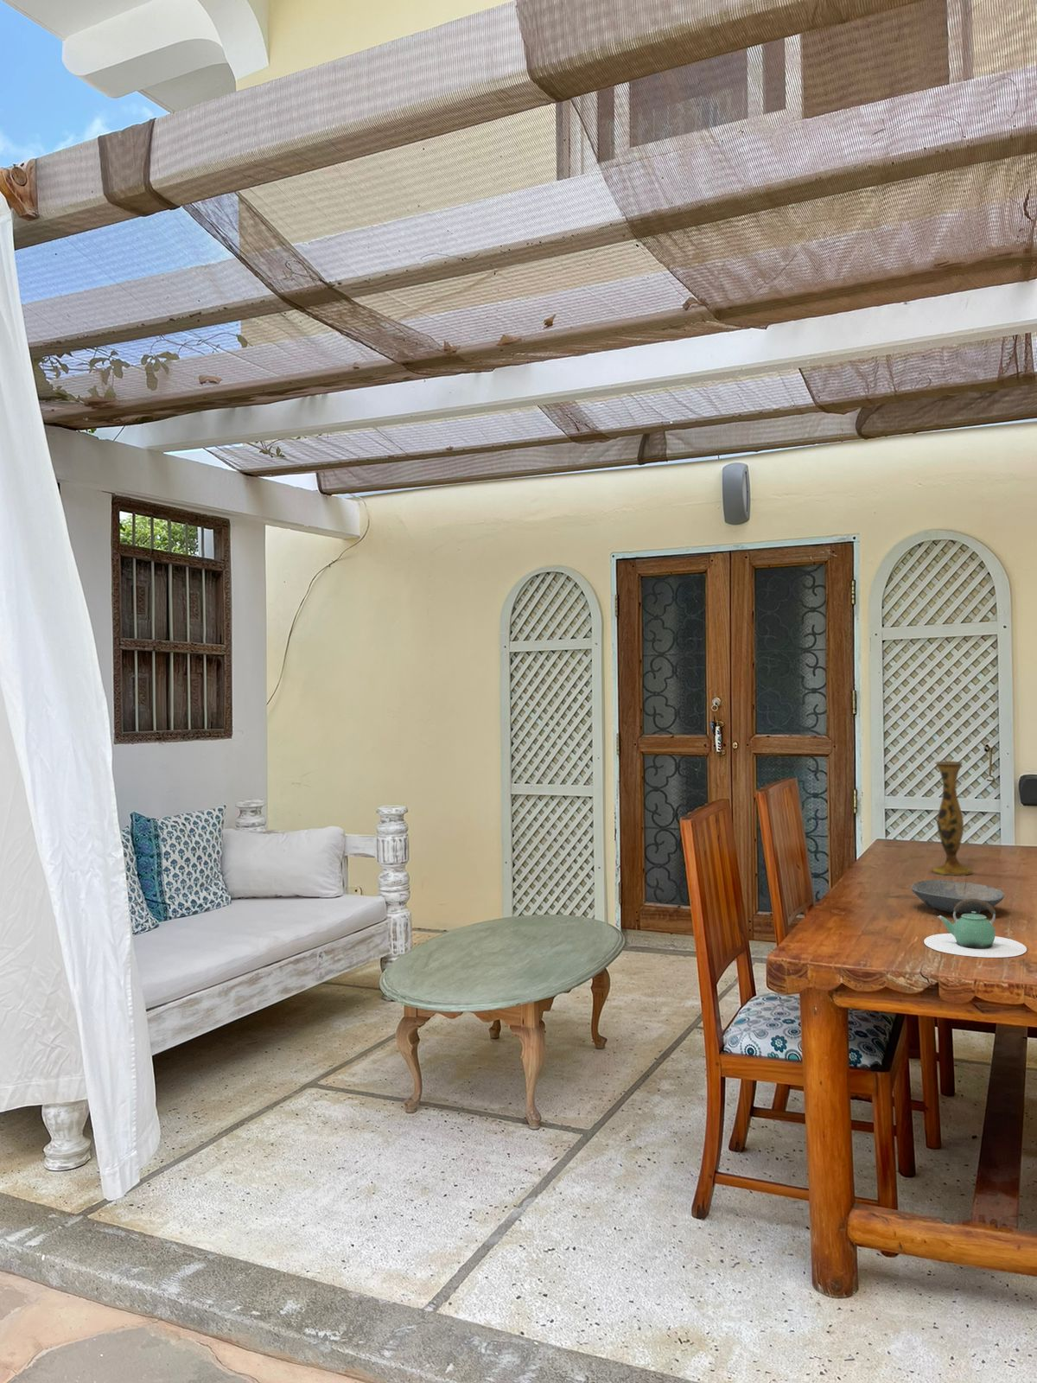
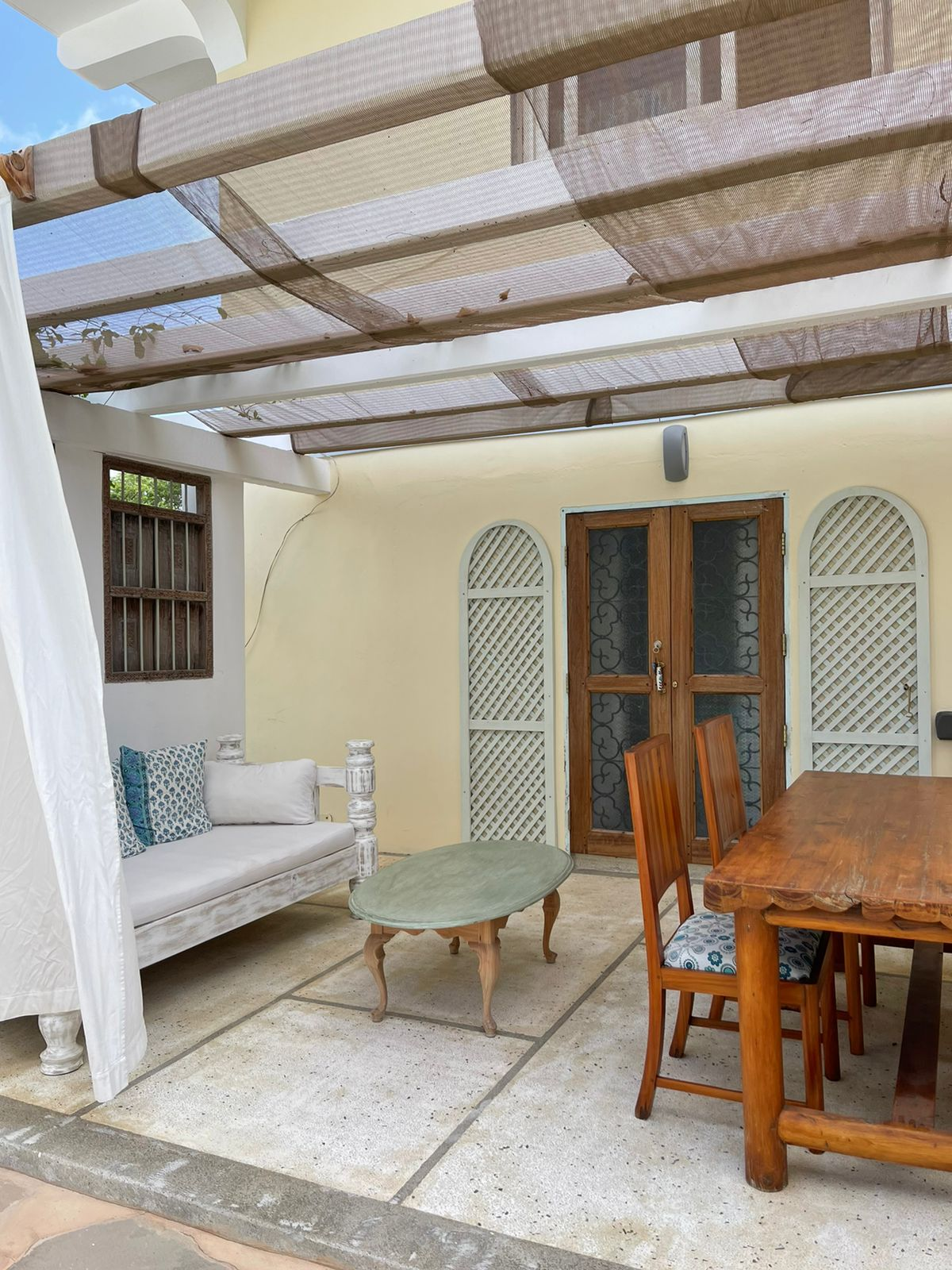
- teapot (973, 921)
- vase (951, 817)
- bowl (957, 898)
